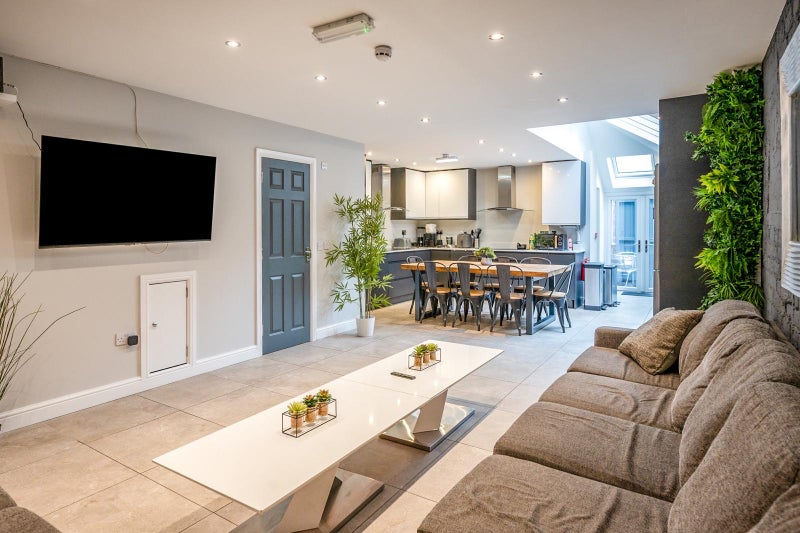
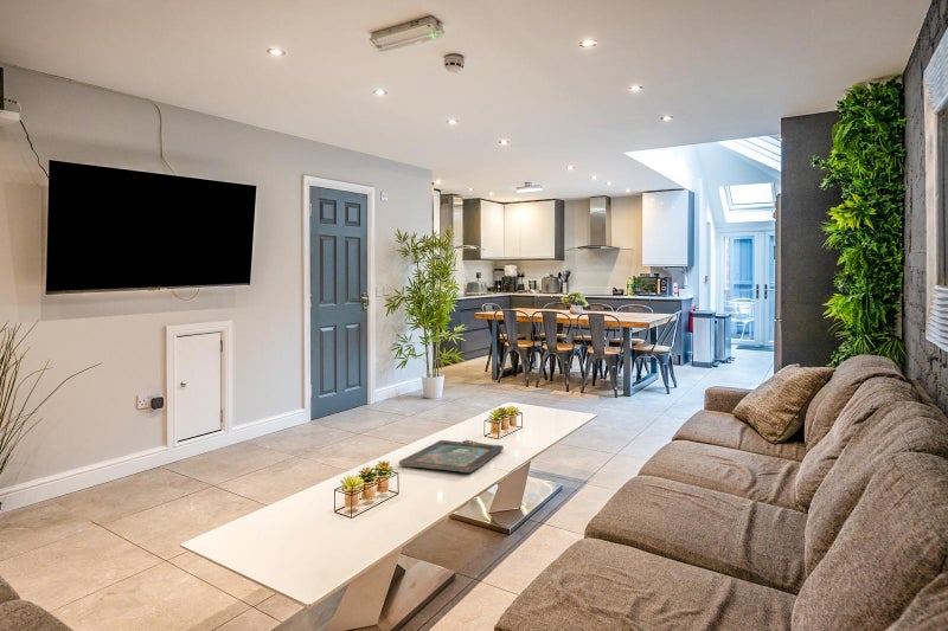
+ decorative tray (453, 455)
